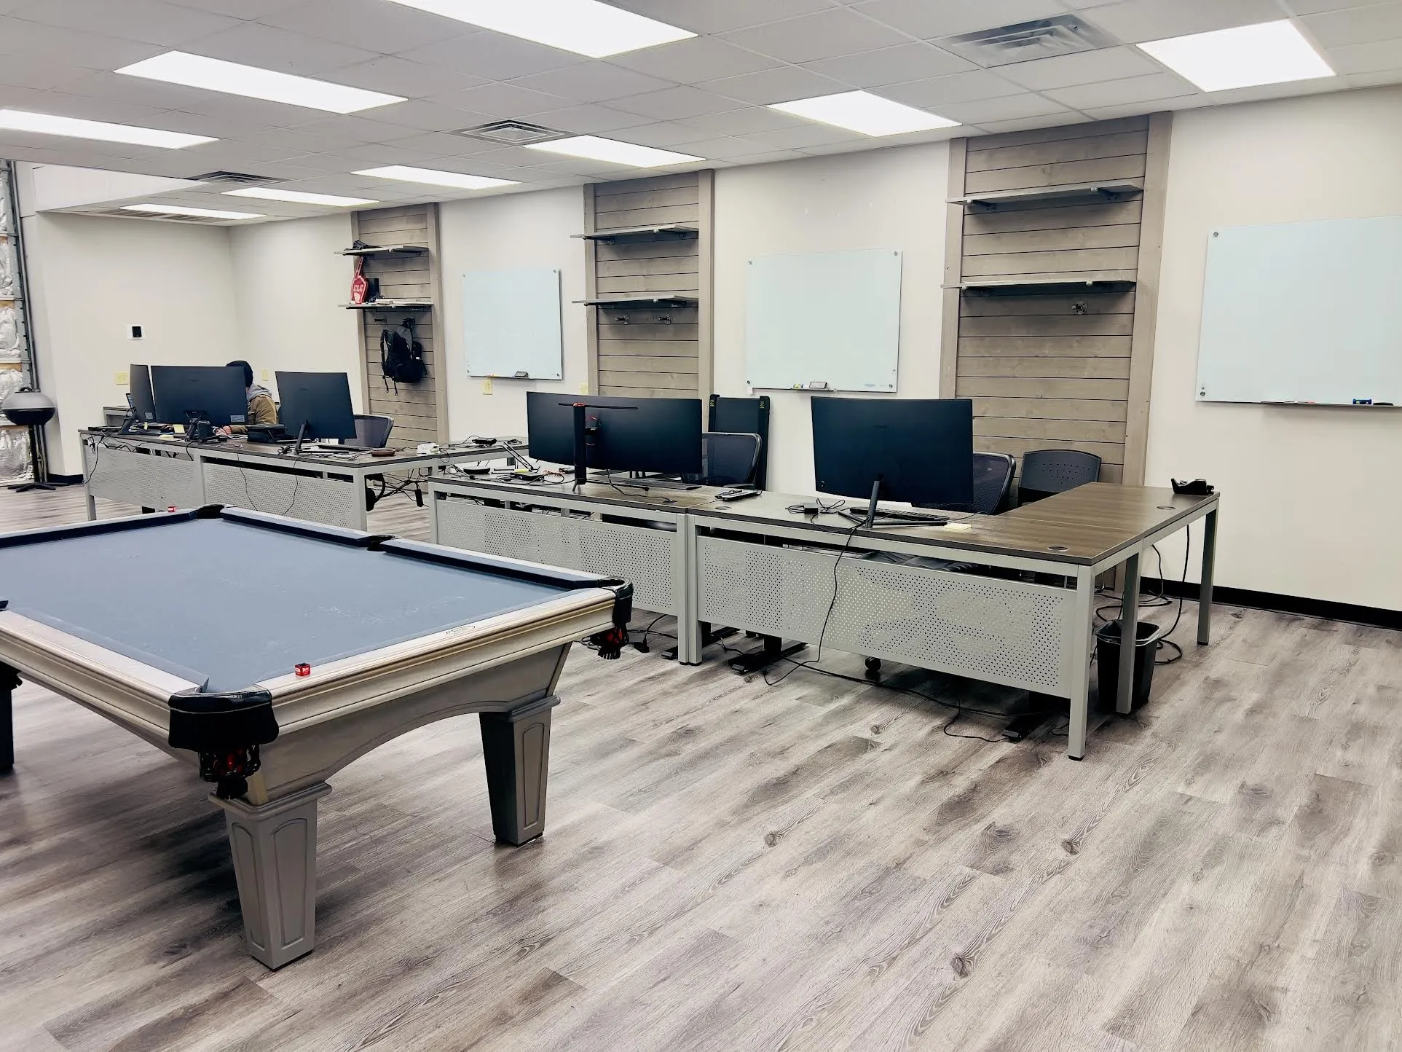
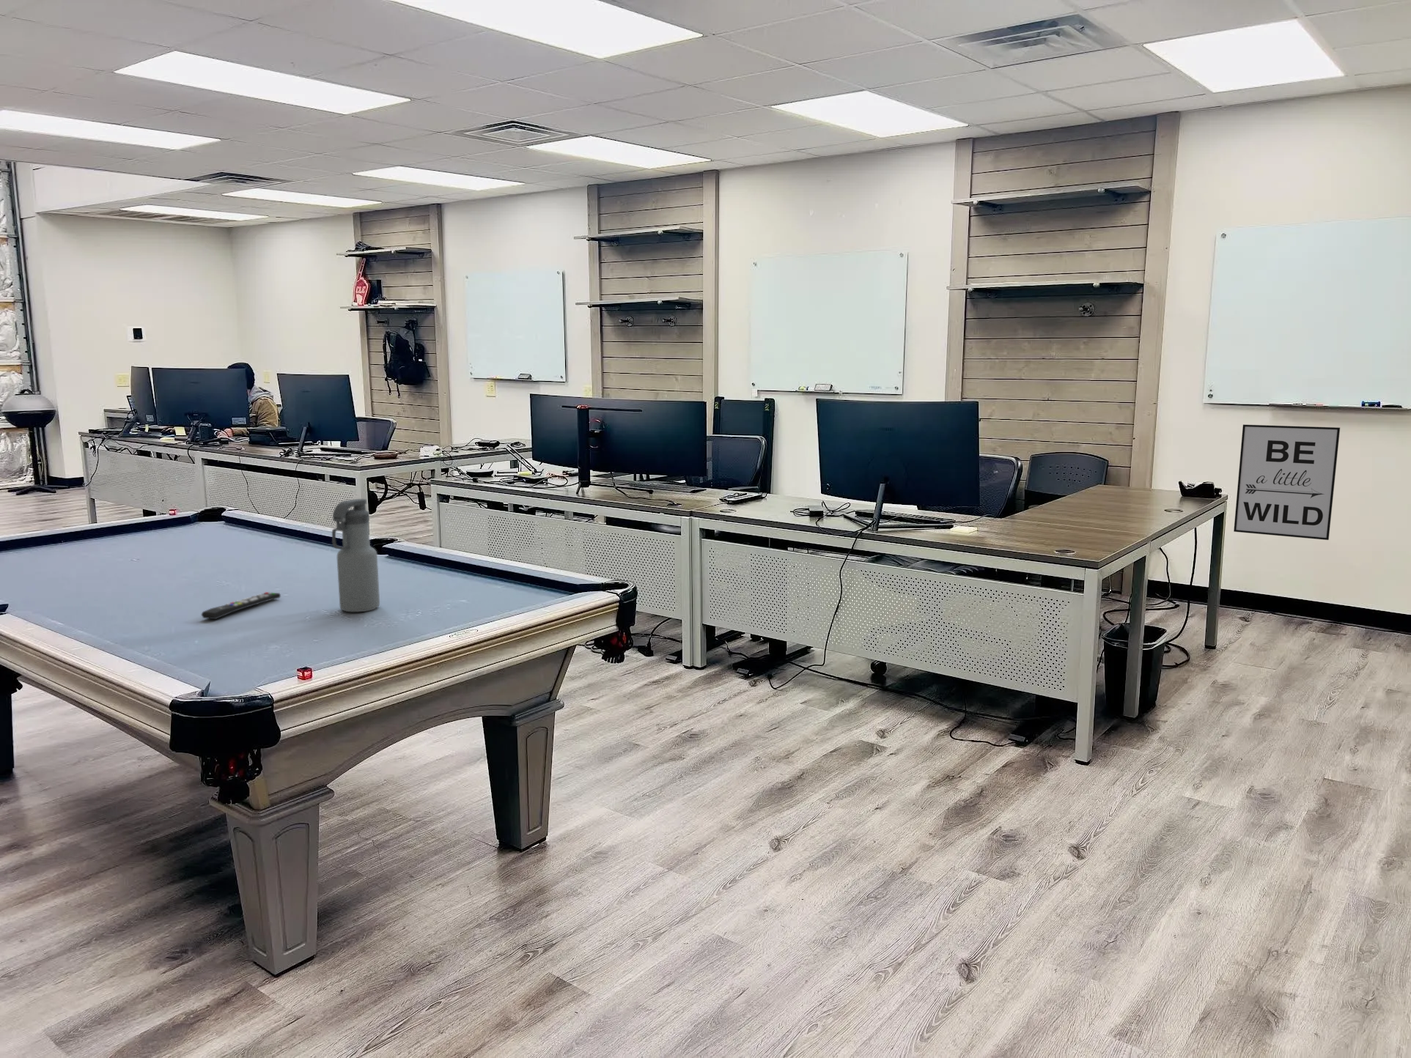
+ remote control (242, 605)
+ wall art (1285, 480)
+ water bottle (356, 555)
